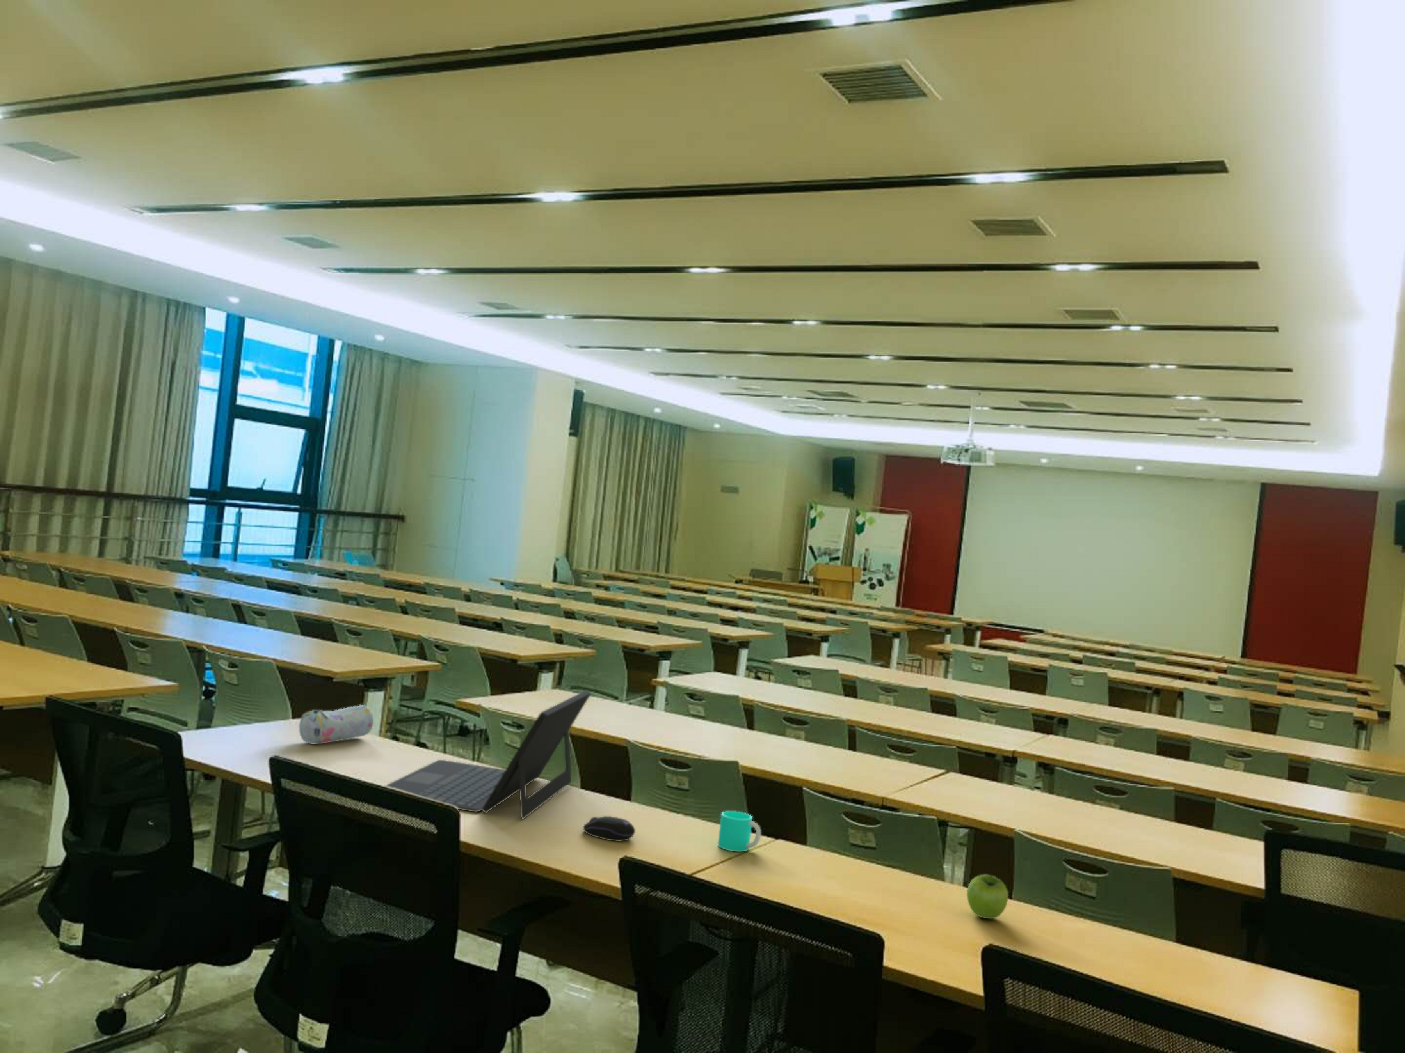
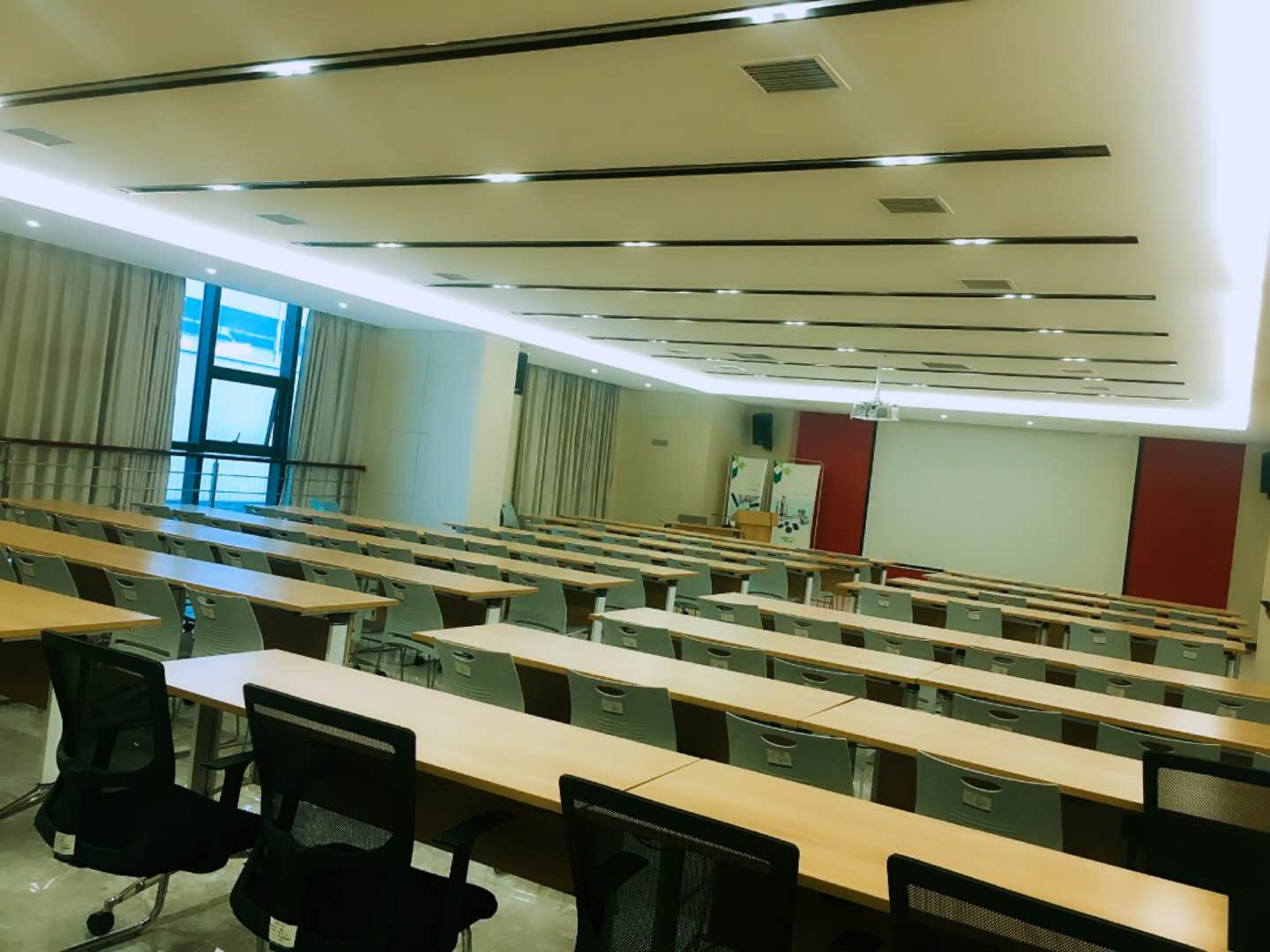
- cup (740, 832)
- computer mouse (610, 826)
- fruit (988, 897)
- pencil case (336, 723)
- laptop (483, 765)
